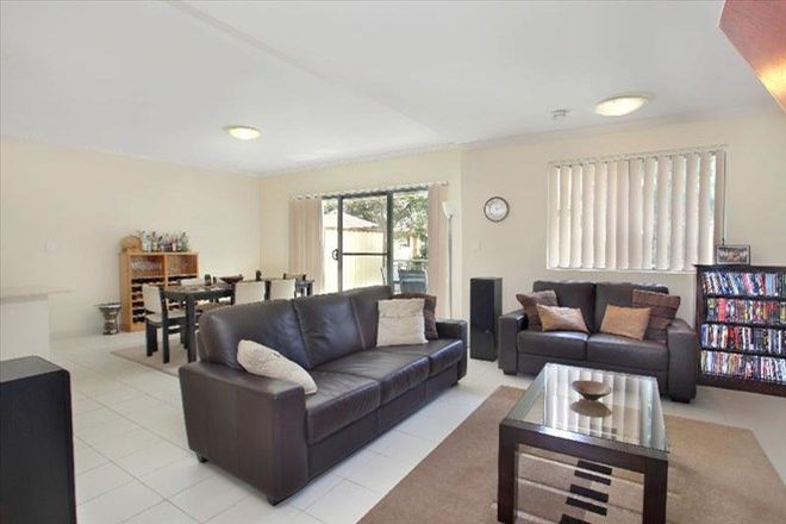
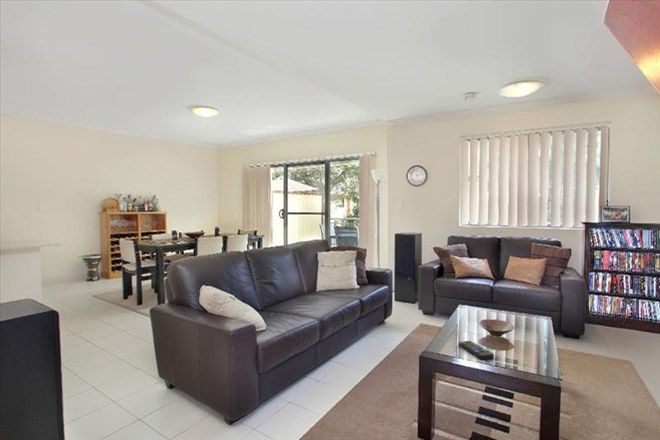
+ remote control (475, 349)
